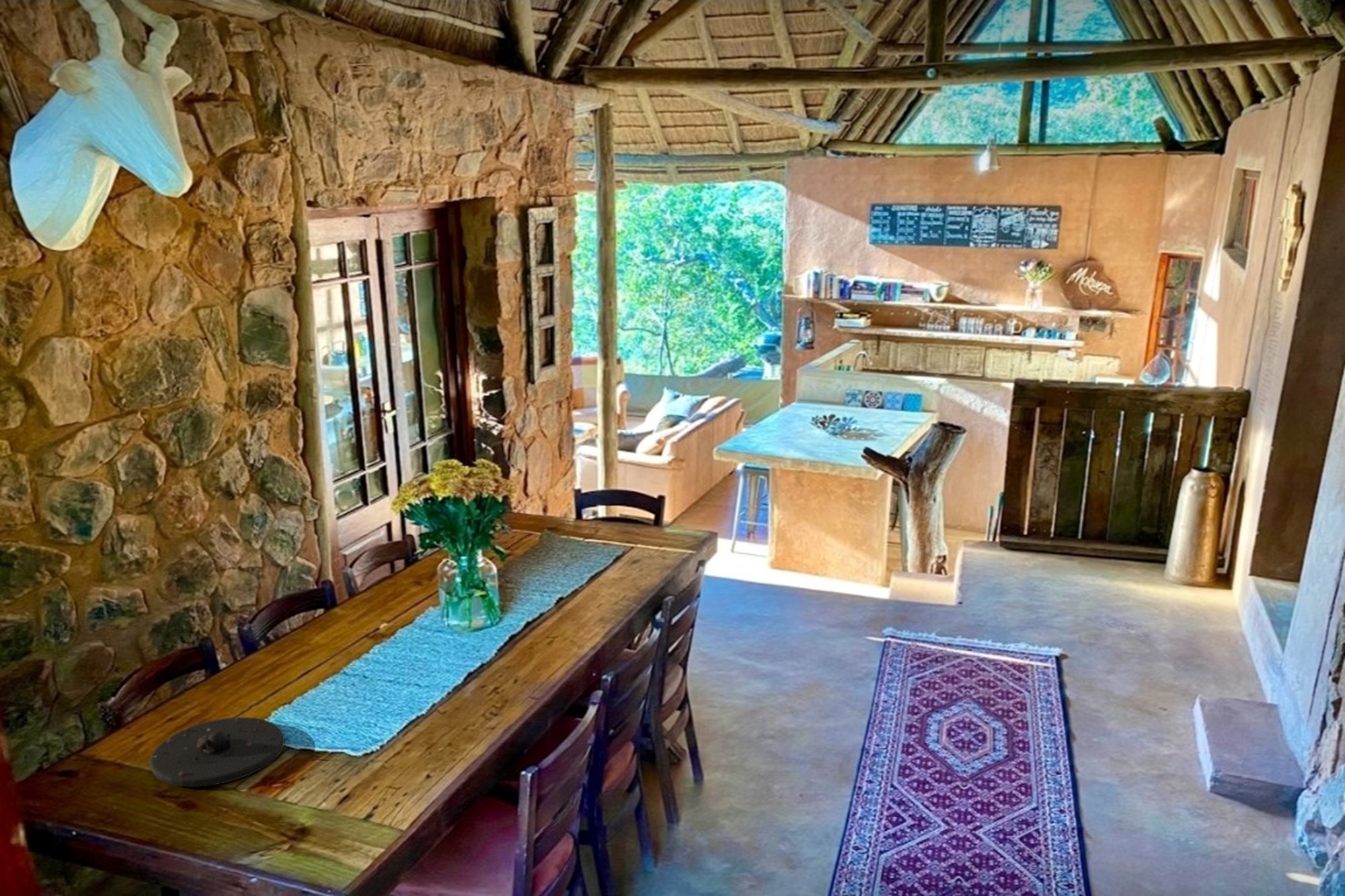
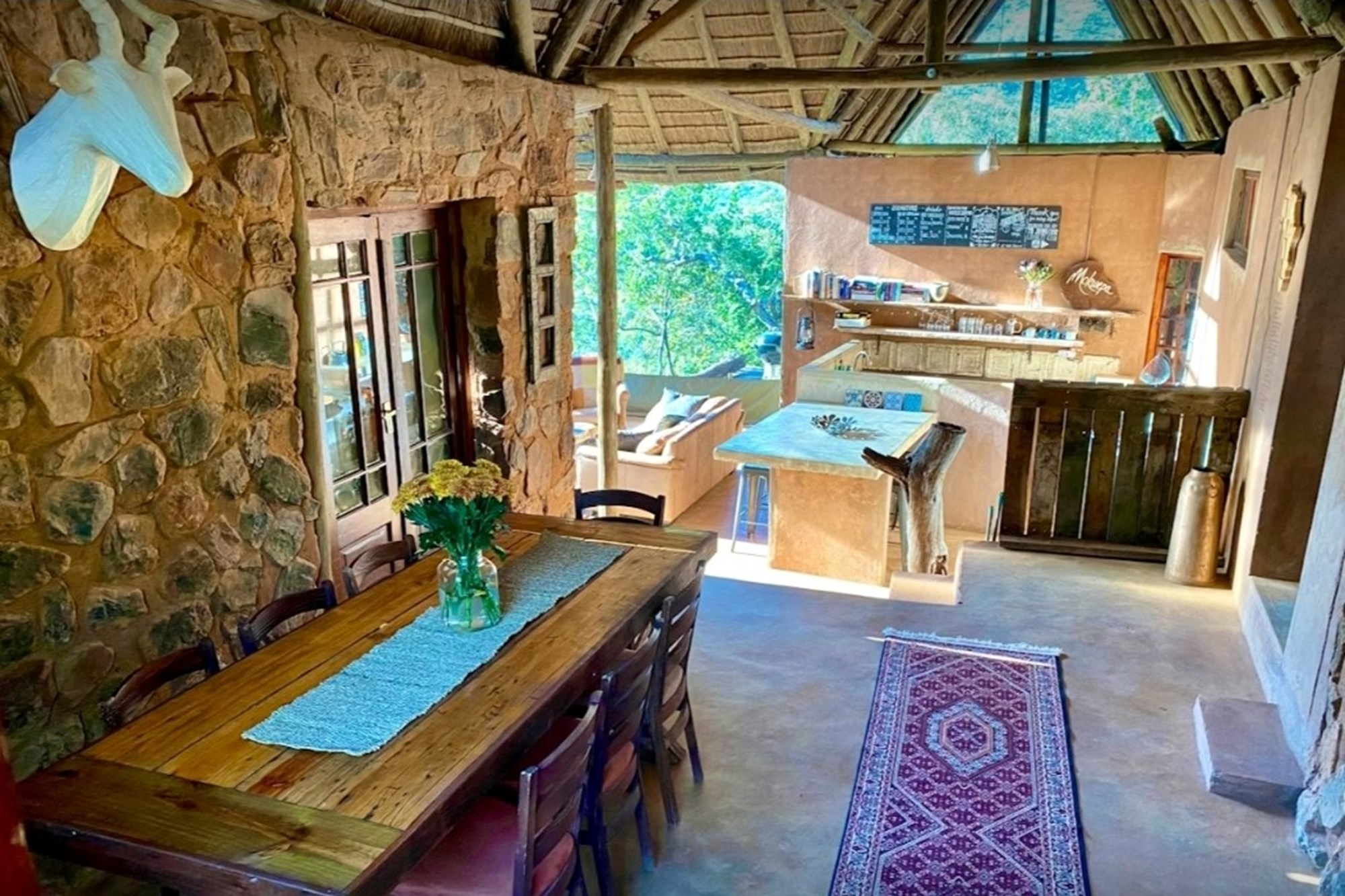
- plate (218, 741)
